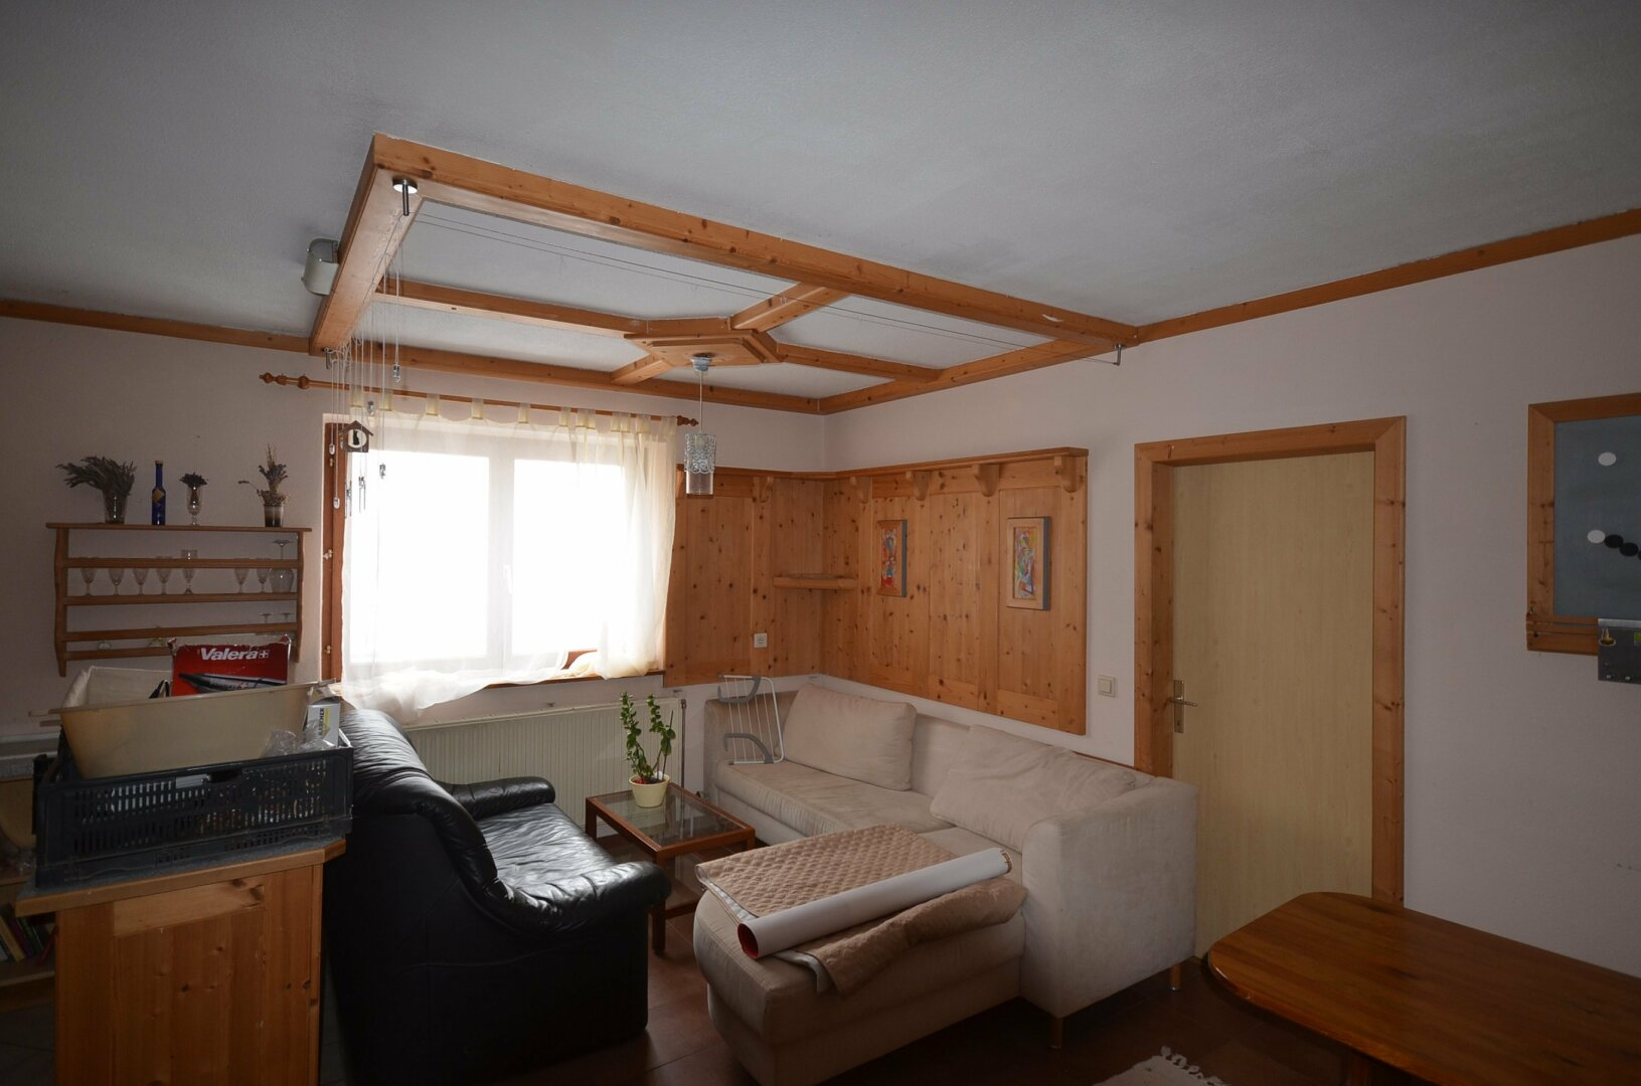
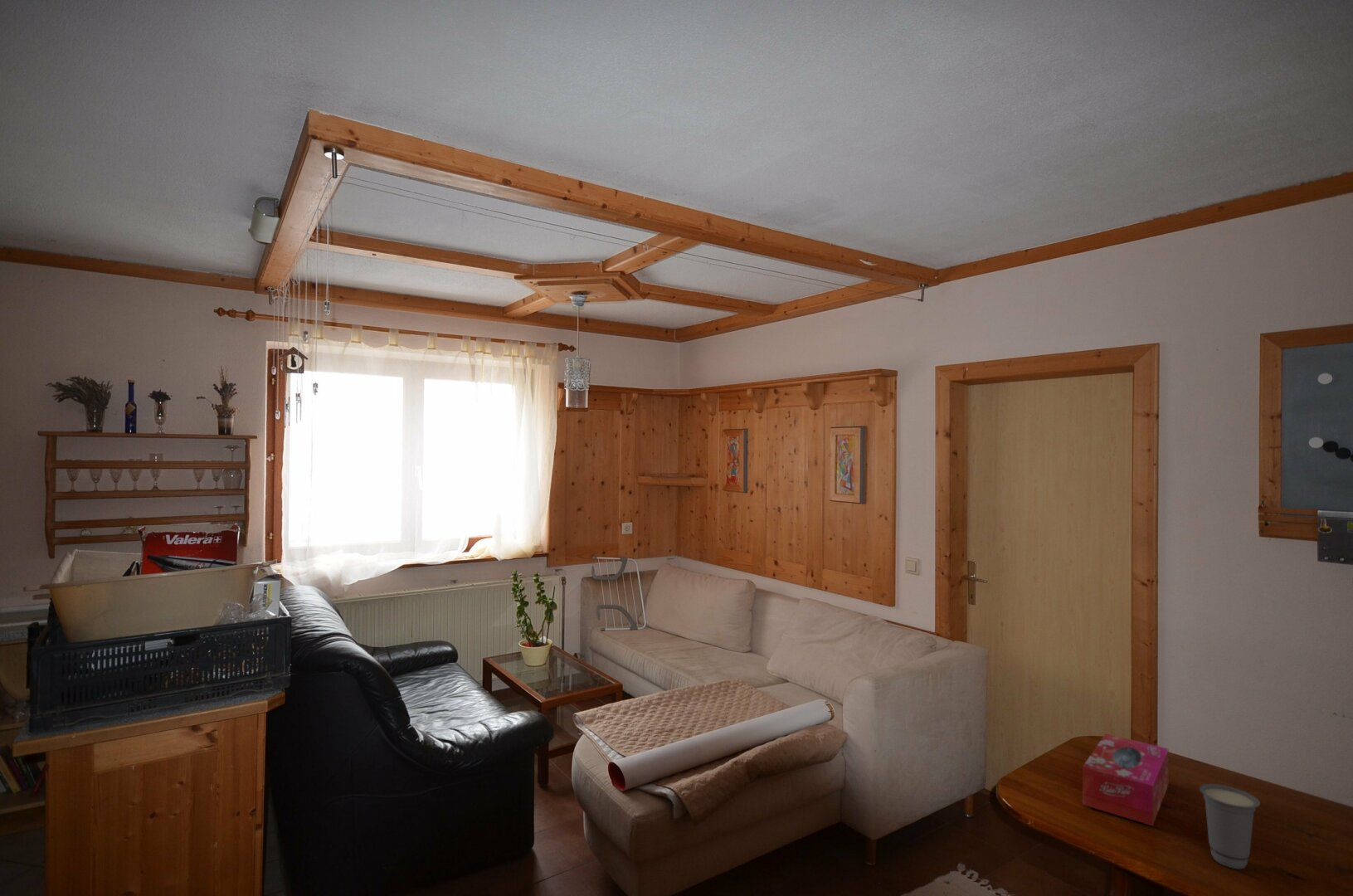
+ cup (1229, 828)
+ tissue box (1127, 776)
